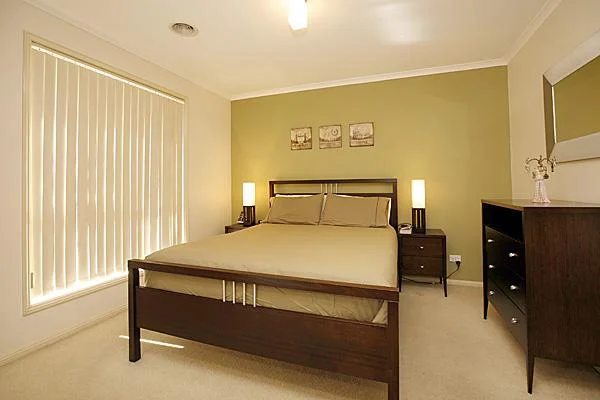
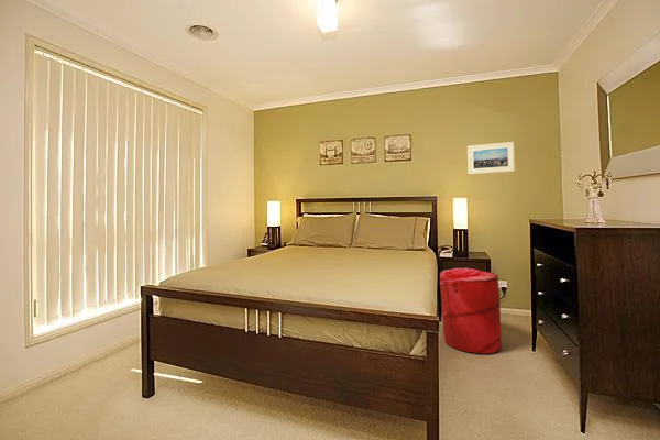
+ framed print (490, 158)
+ laundry hamper (469, 307)
